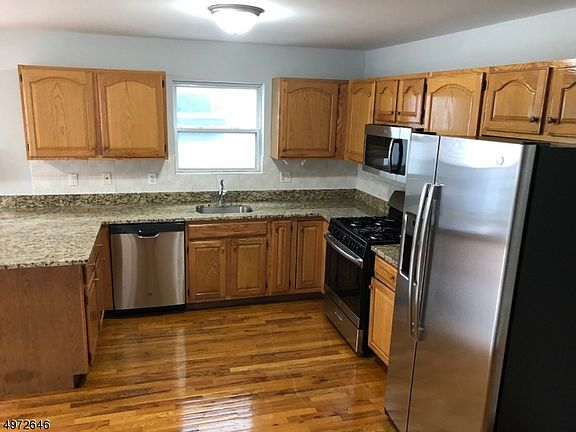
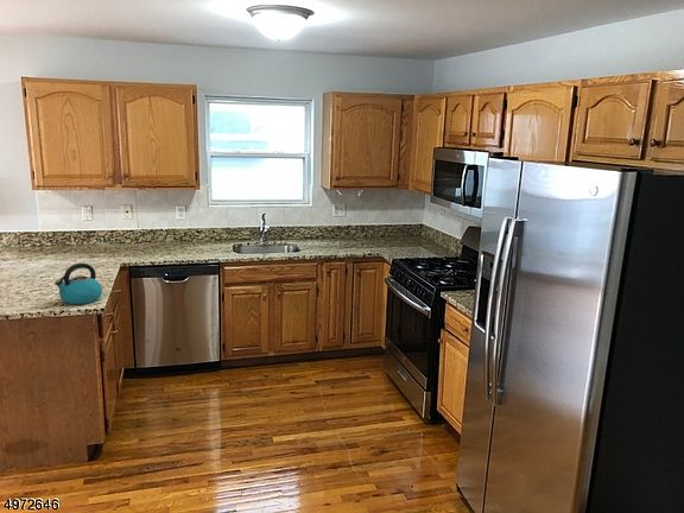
+ kettle (77, 281)
